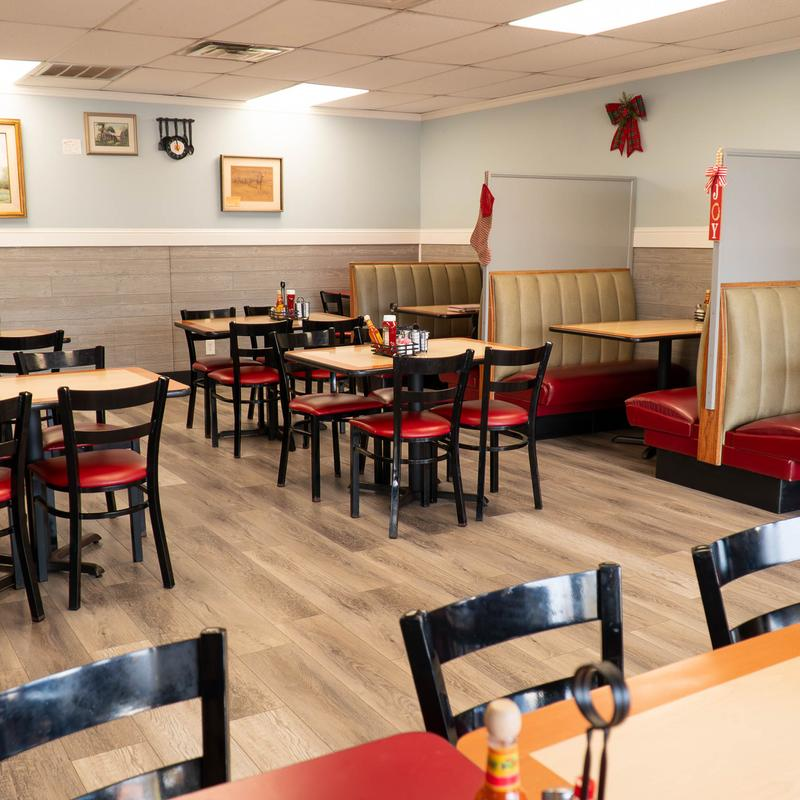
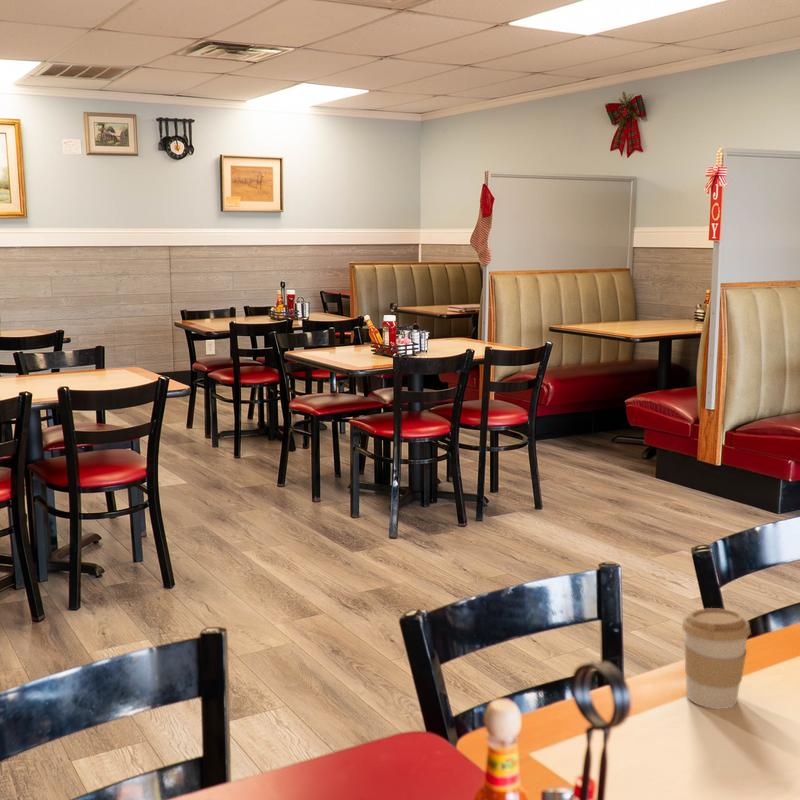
+ coffee cup (714, 655)
